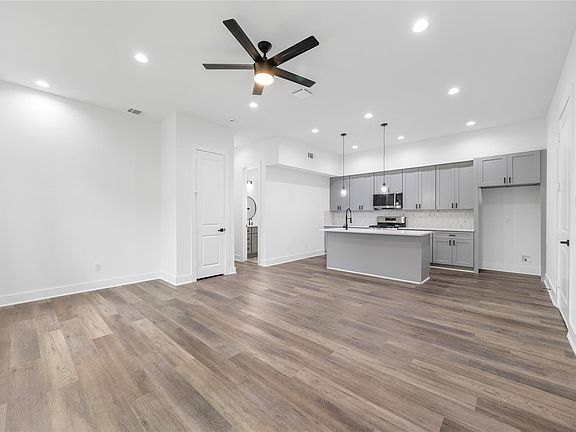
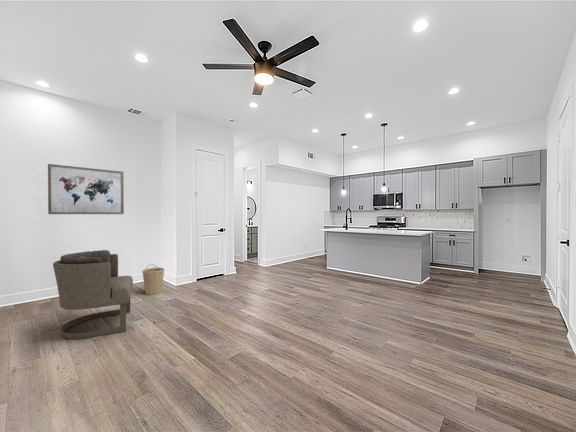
+ wall art (89, 191)
+ basket (153, 278)
+ armchair (95, 289)
